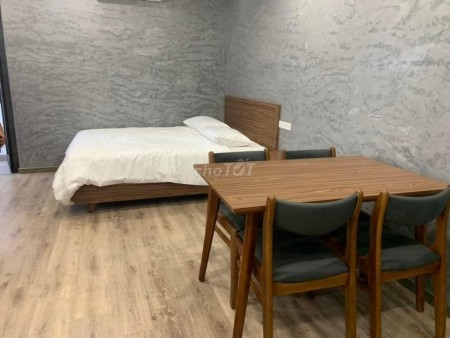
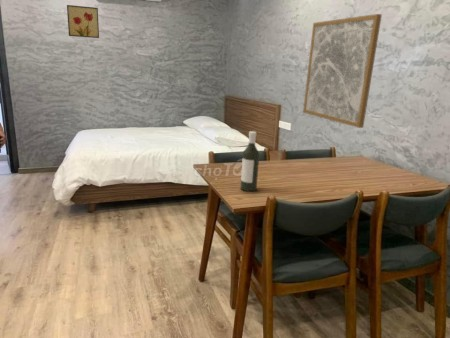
+ wall art (83, 21)
+ wall art (336, 71)
+ bottle (250, 160)
